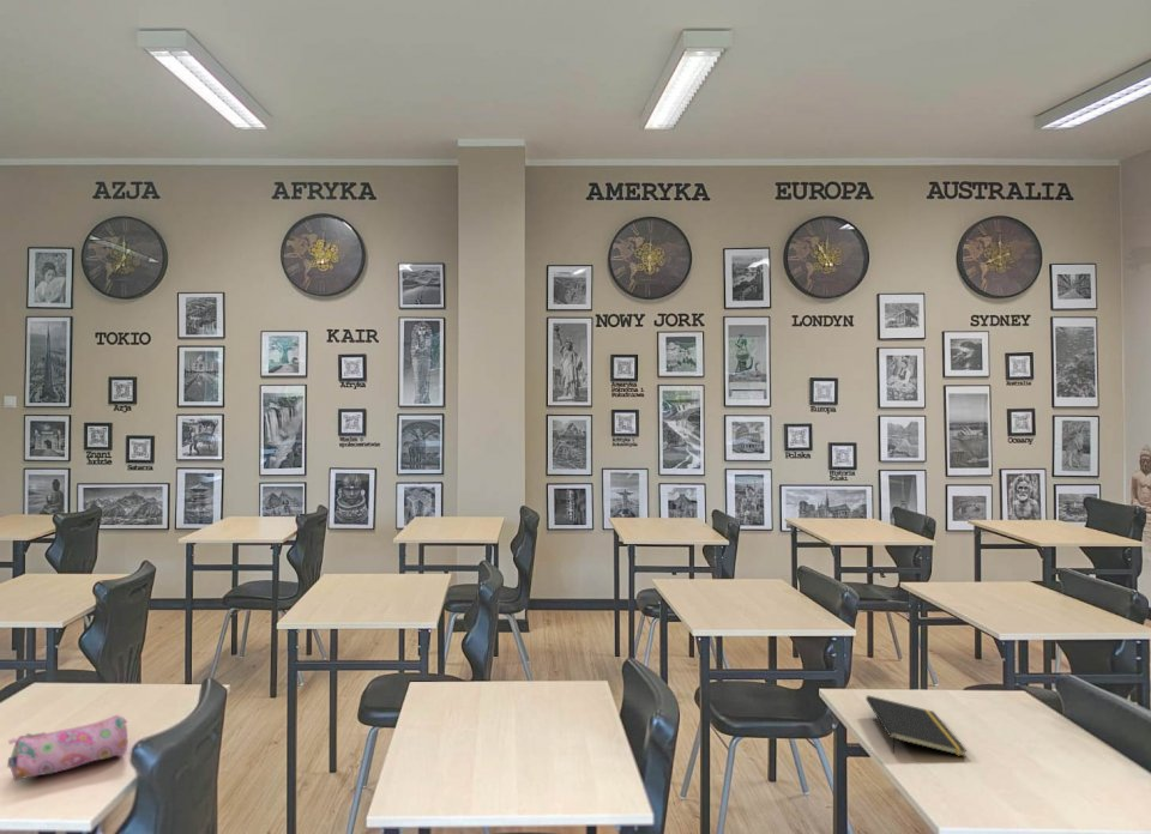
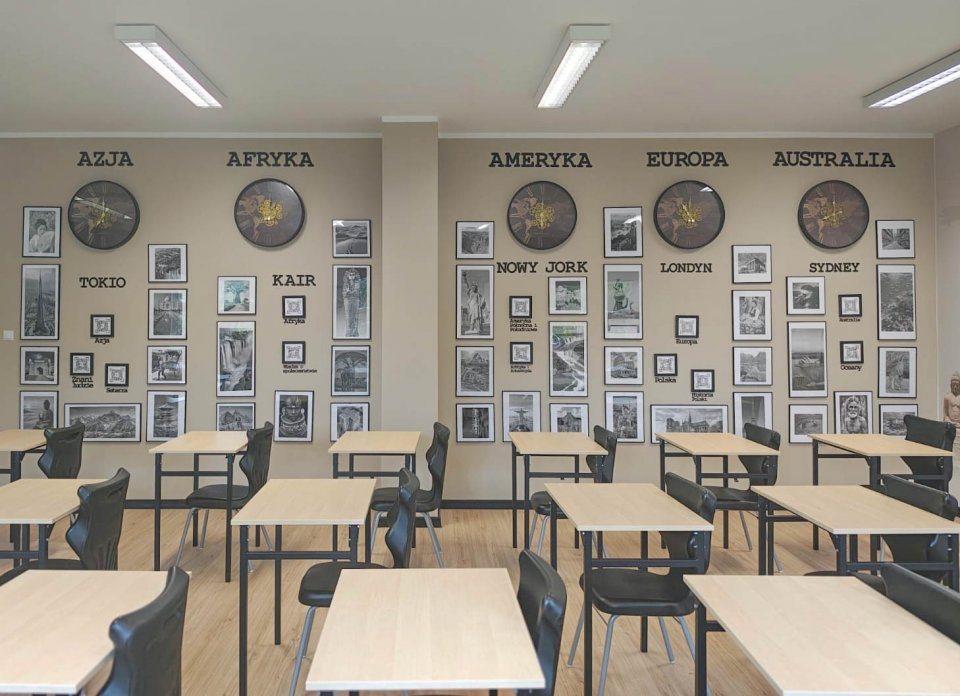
- pencil case (70, 745)
- notepad (912, 724)
